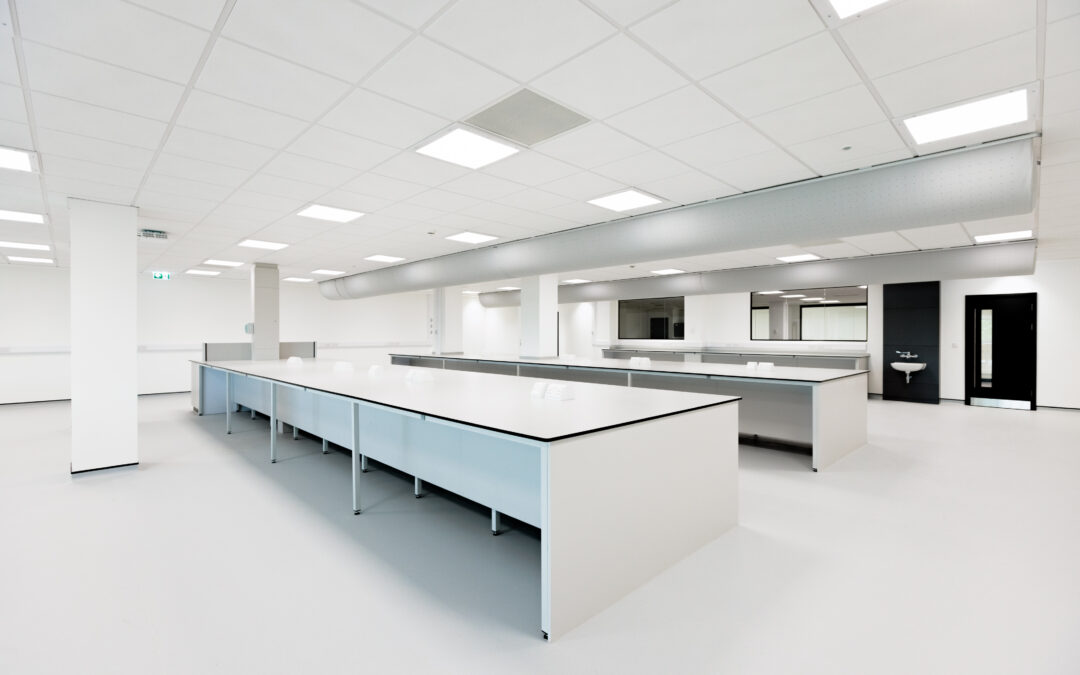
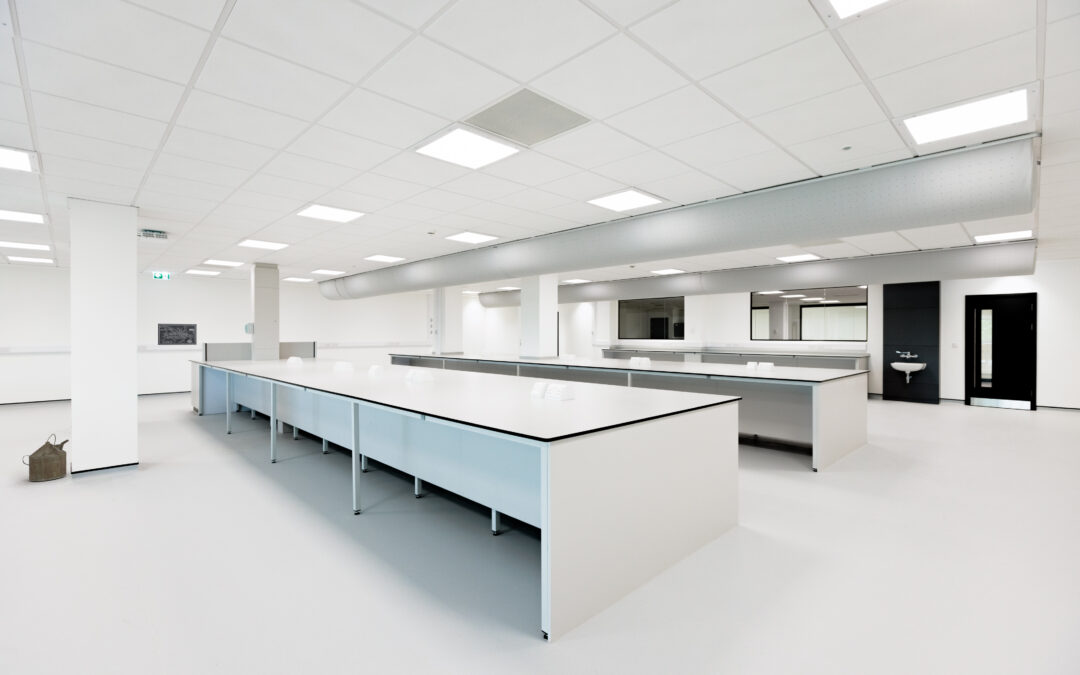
+ watering can (46, 456)
+ wall art (177, 334)
